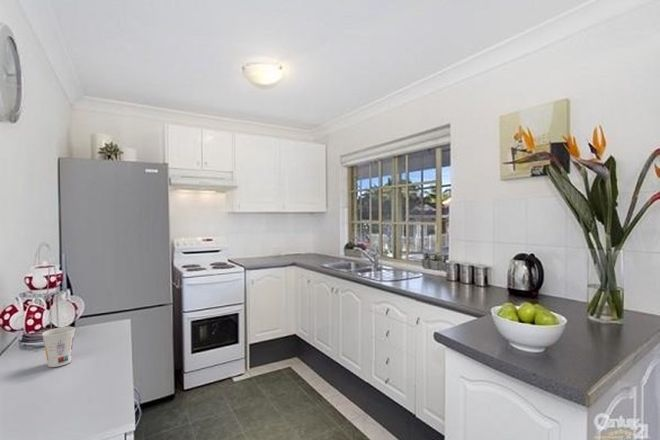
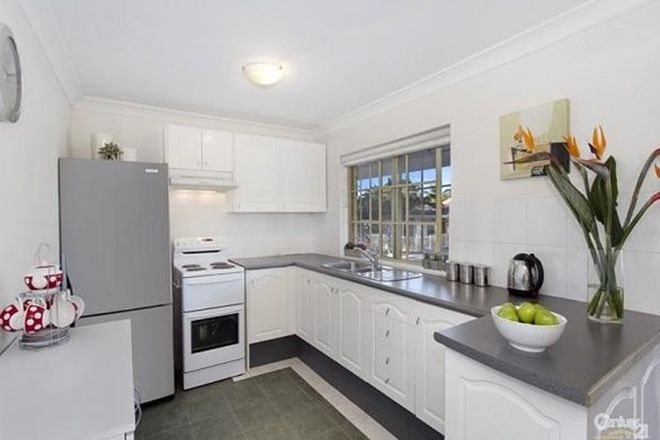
- cup (59, 347)
